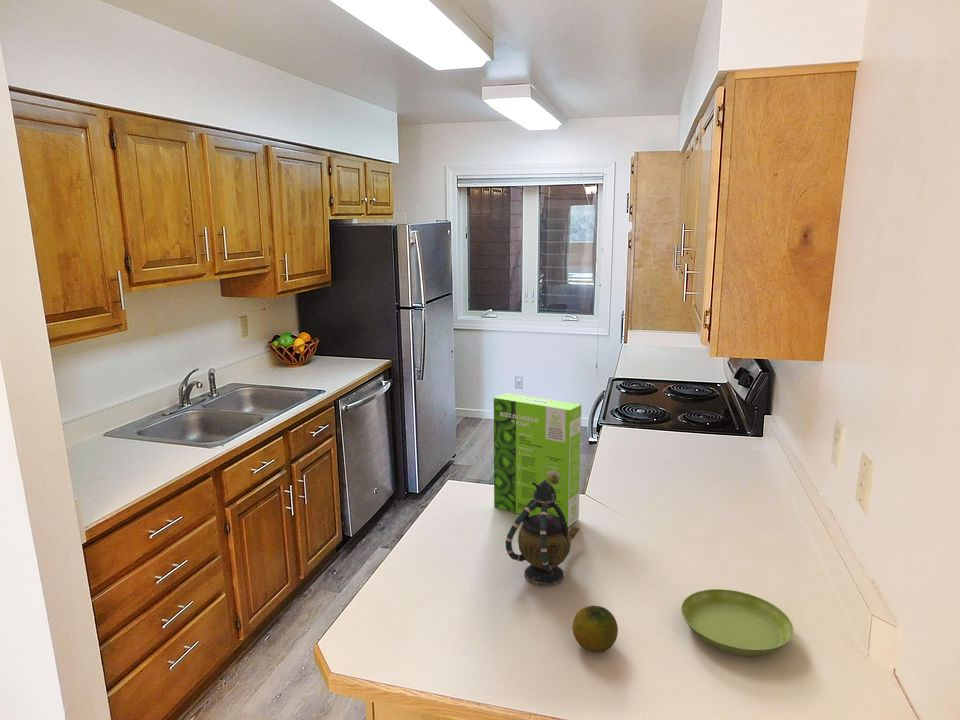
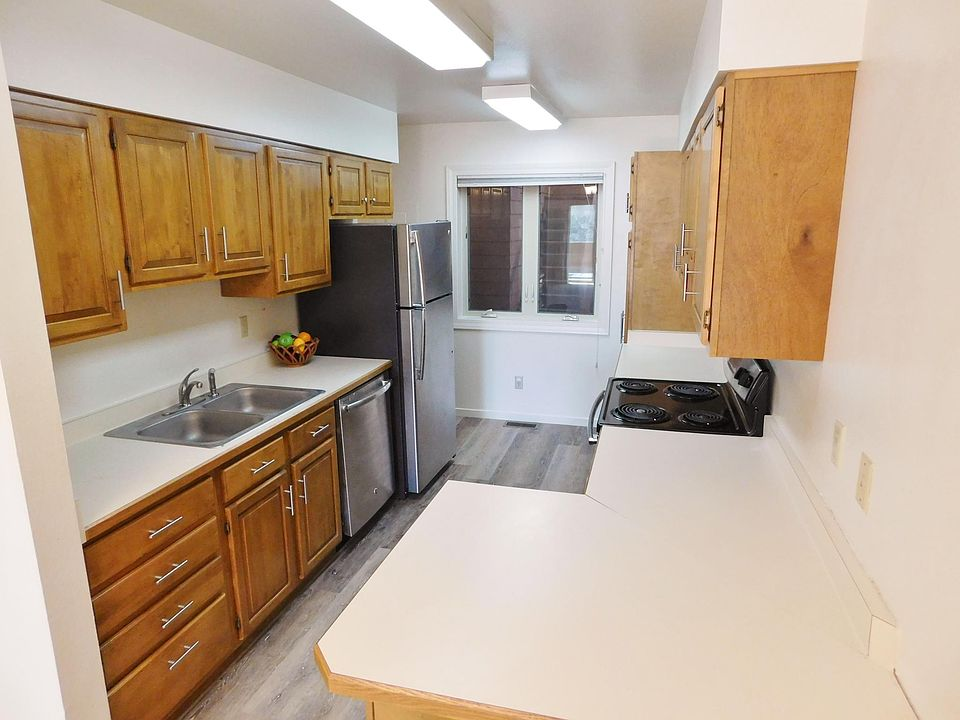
- saucer (735, 623)
- cake mix box (535, 457)
- fruit (595, 628)
- teapot (552, 522)
